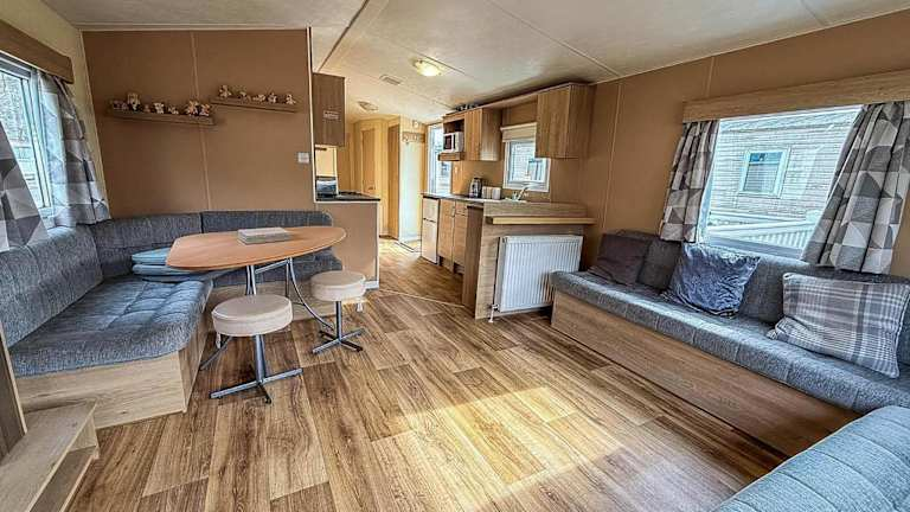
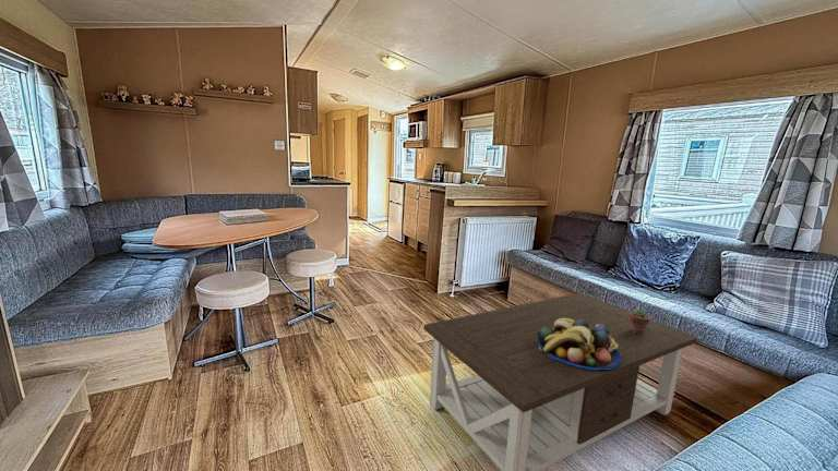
+ fruit bowl (579, 336)
+ potted succulent (638, 319)
+ coffee table (554, 370)
